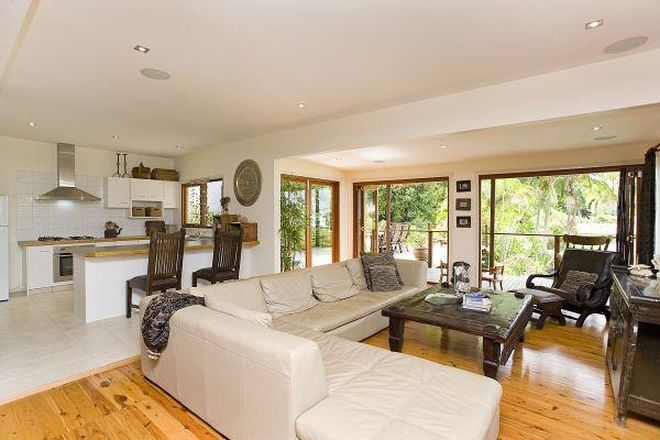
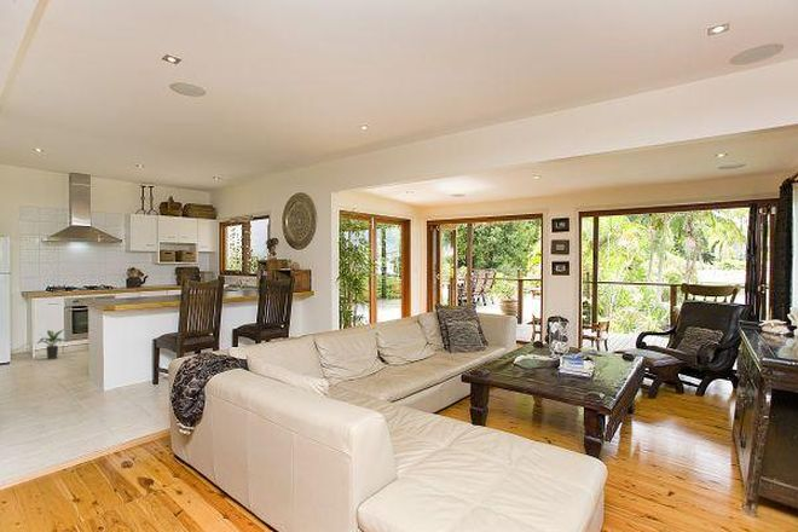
+ potted plant (51, 343)
